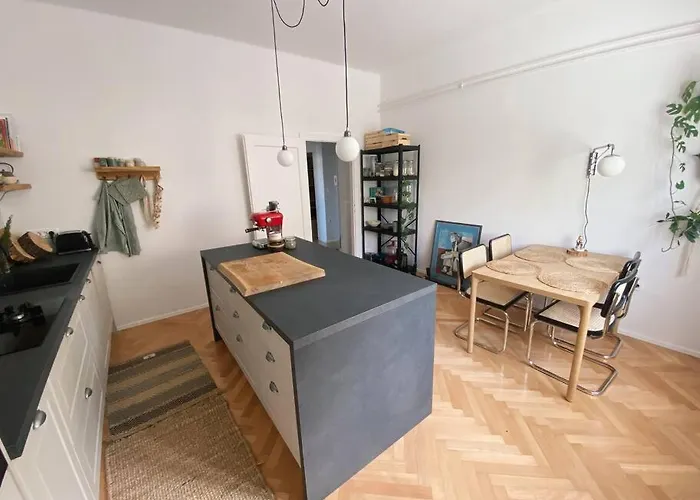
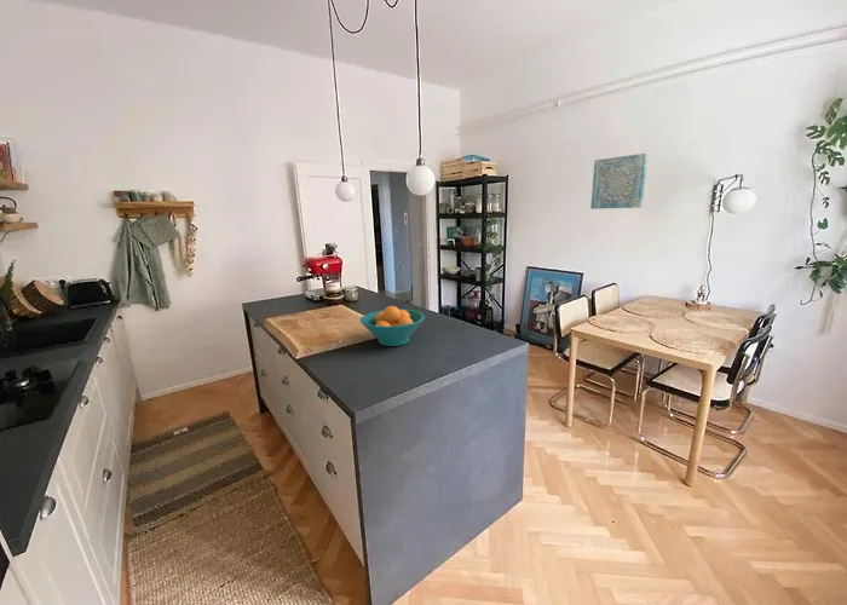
+ fruit bowl (392, 323)
+ wall art (617, 183)
